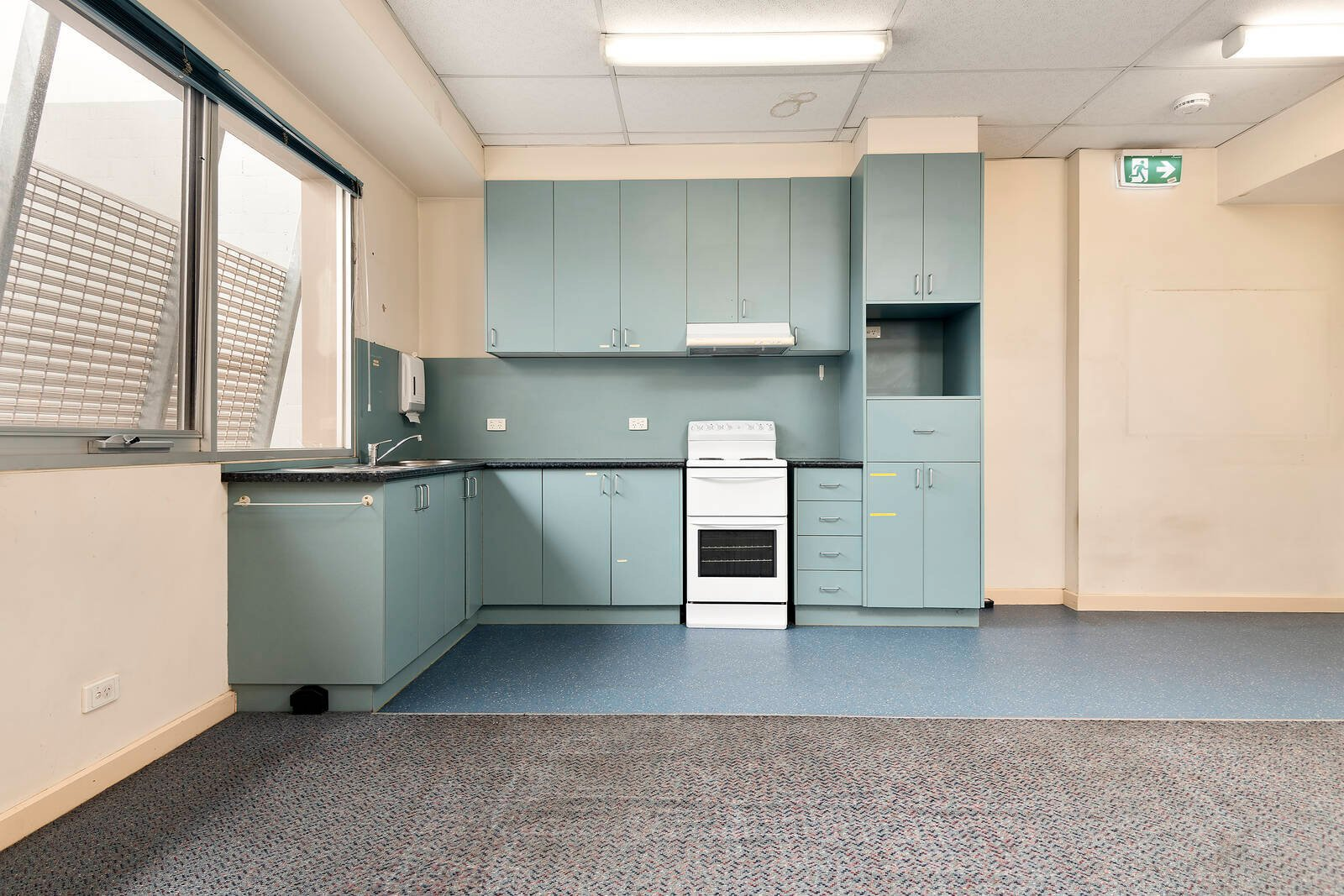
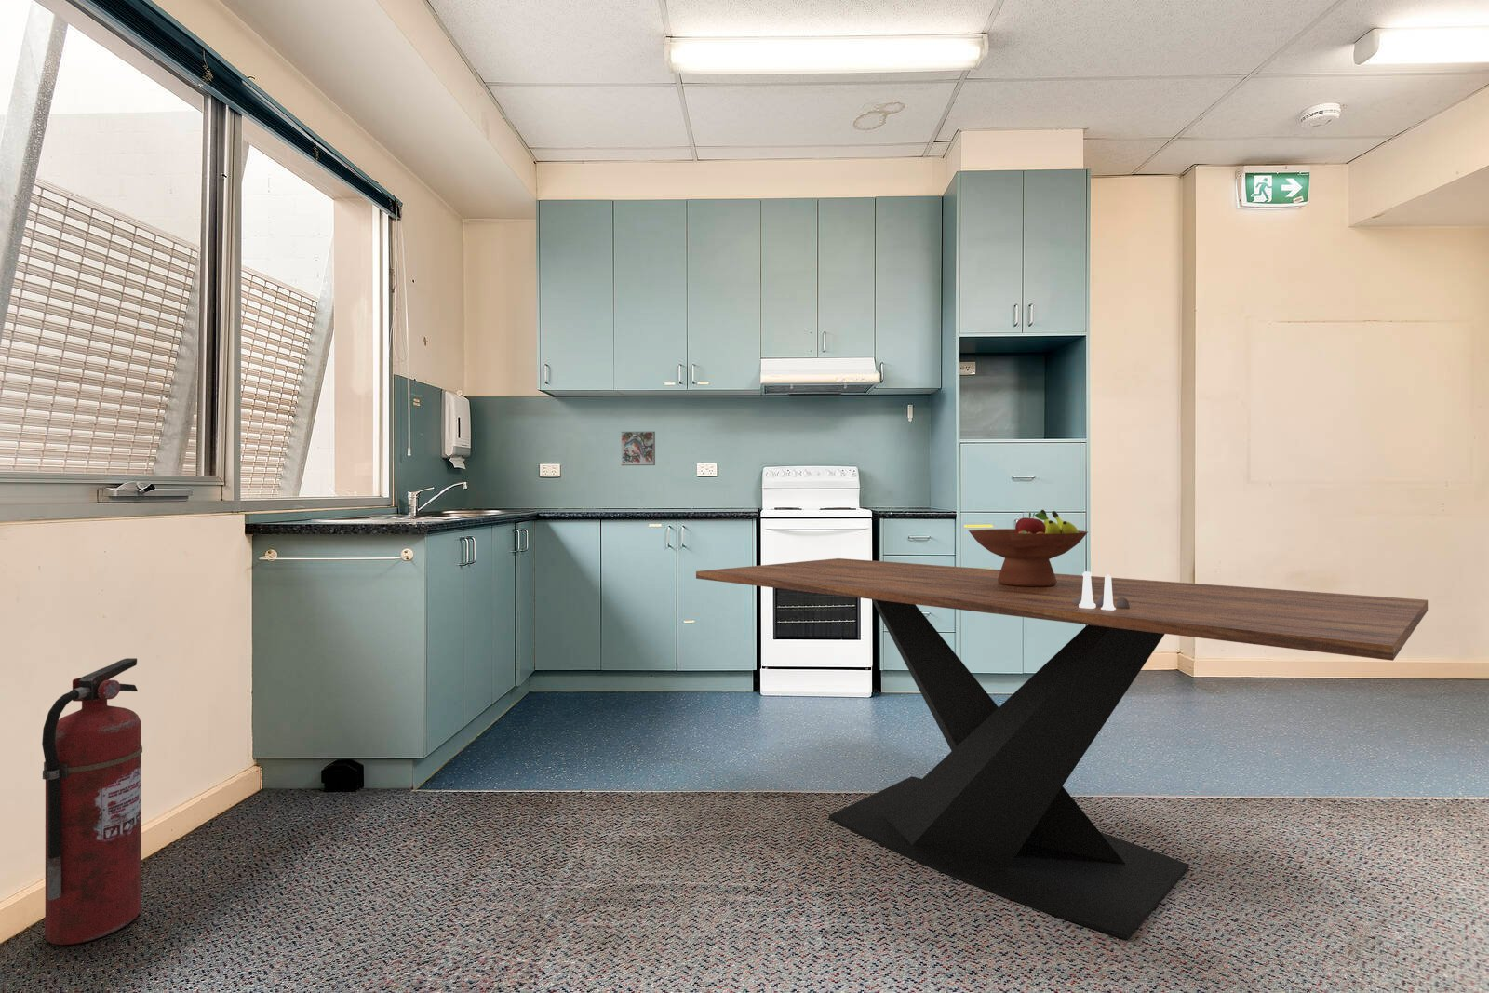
+ dining table (996, 712)
+ decorative tile (637, 448)
+ salt and pepper shaker set (1090, 588)
+ fire extinguisher (92, 796)
+ fruit bowl (1027, 546)
